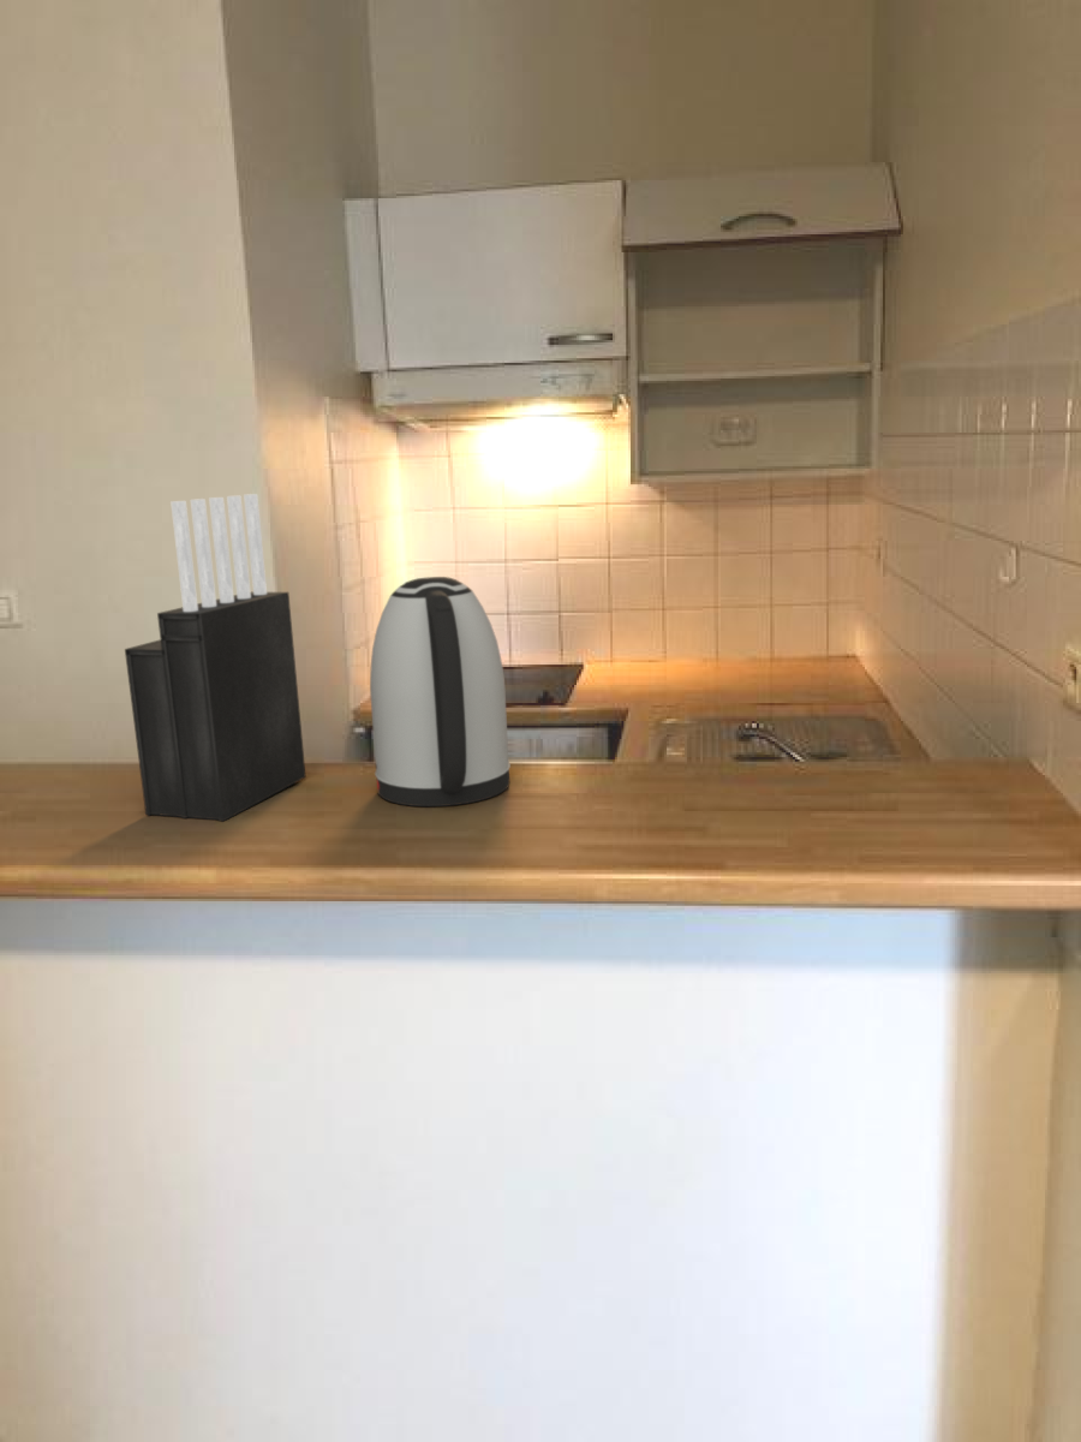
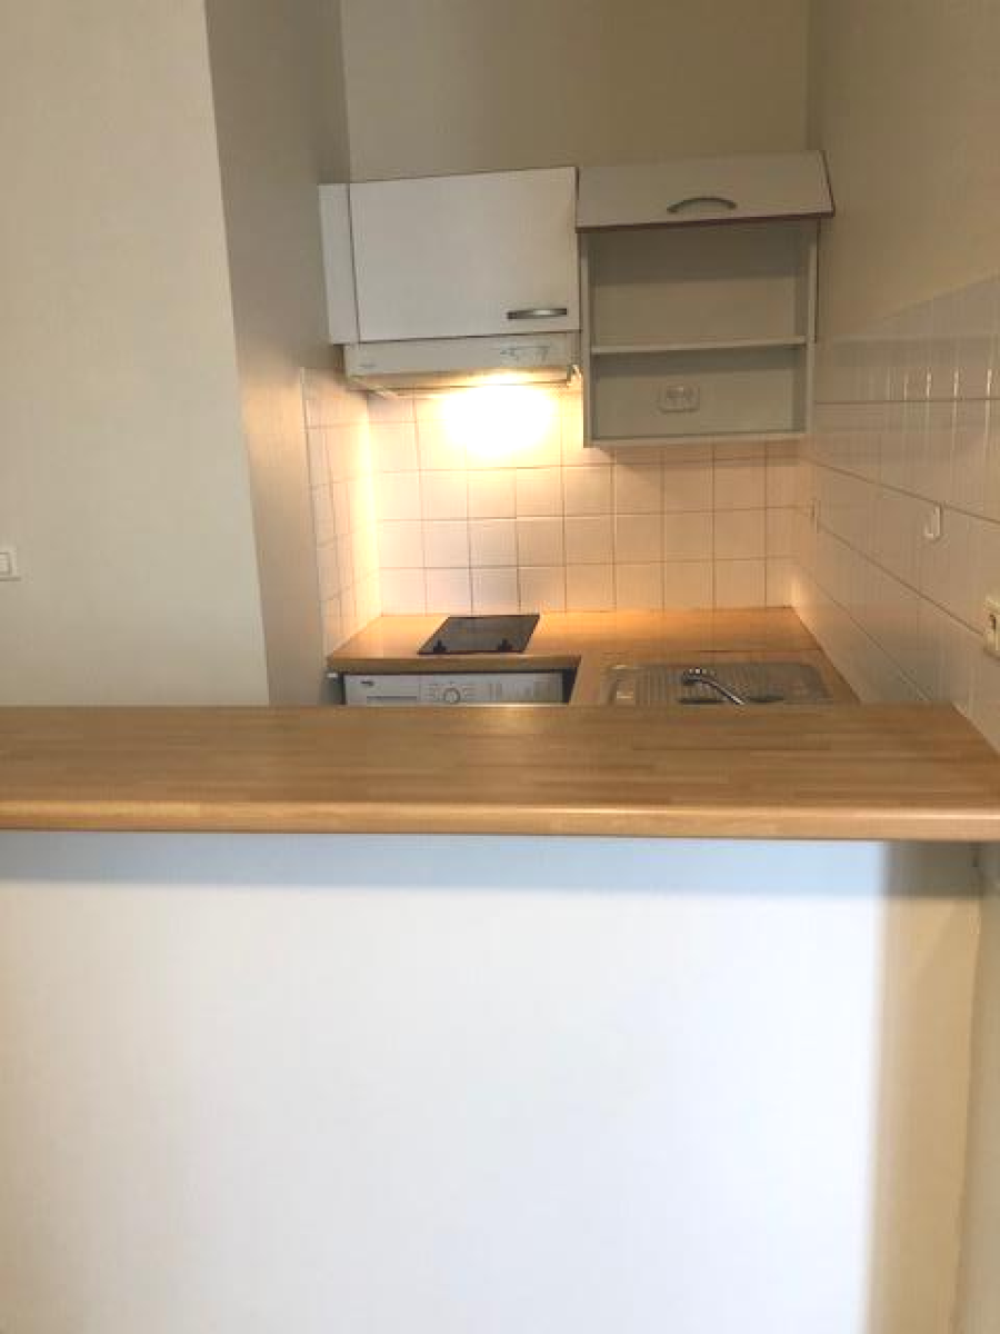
- kettle (440, 689)
- knife block (205, 651)
